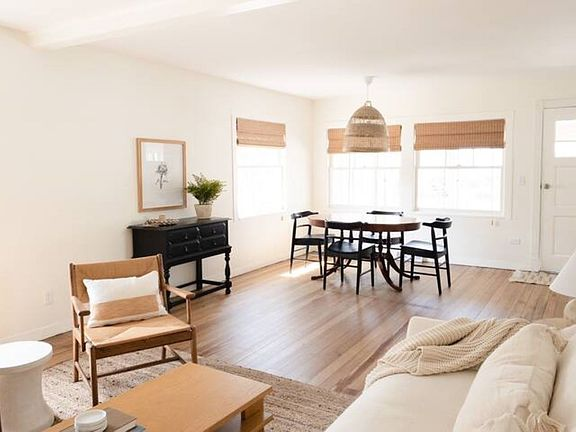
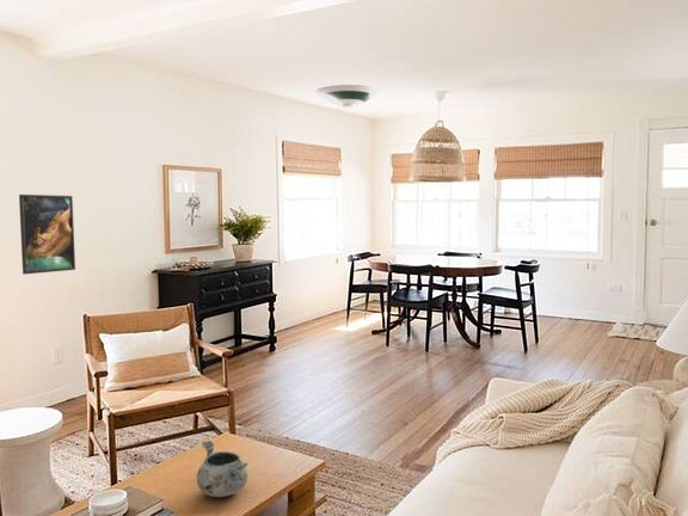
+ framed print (48, 233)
+ decorative bowl (222, 471)
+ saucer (346, 99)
